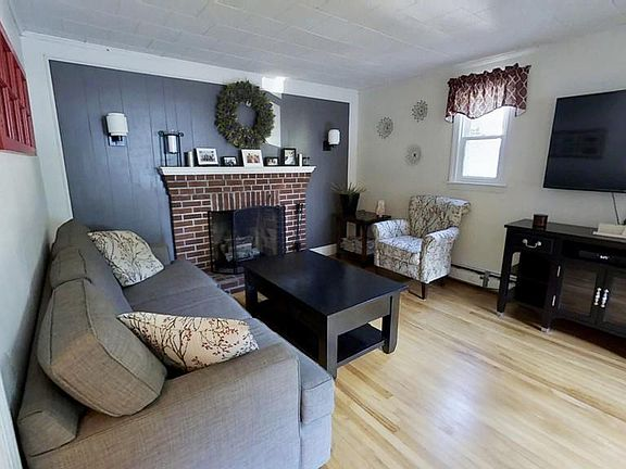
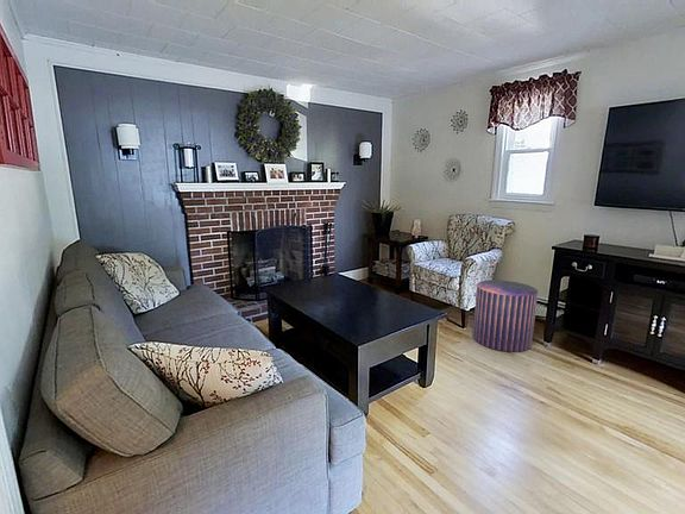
+ pouf (503, 313)
